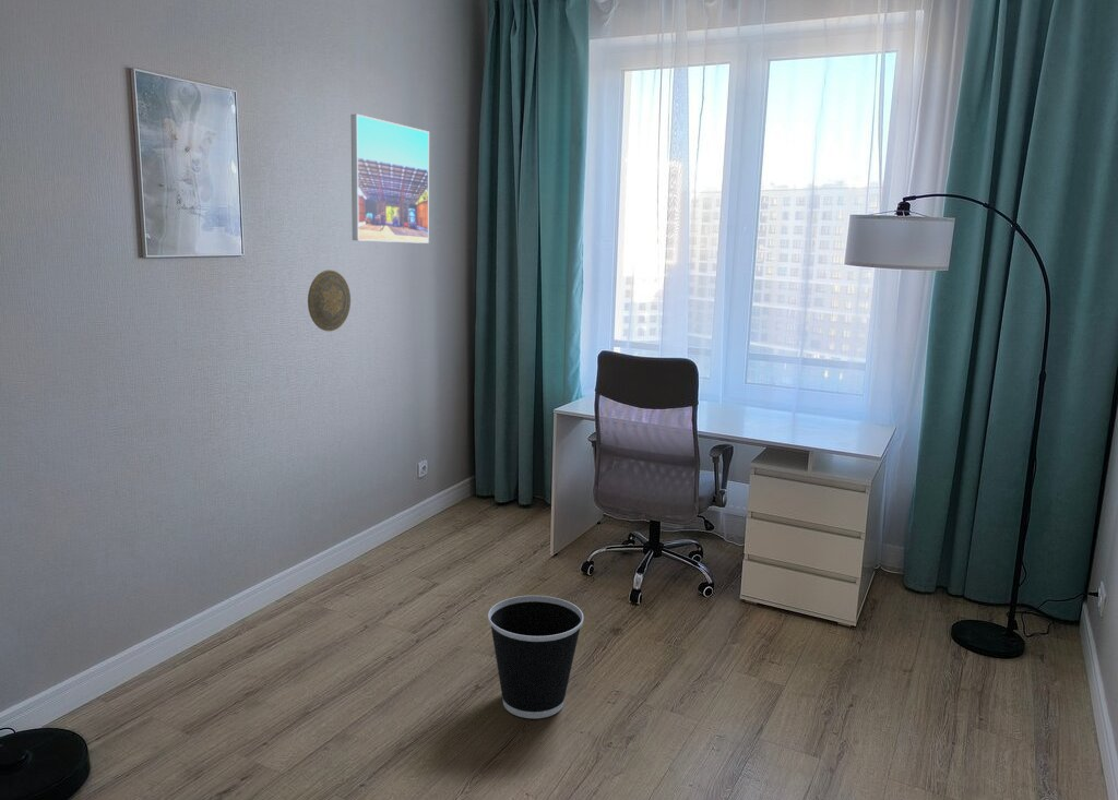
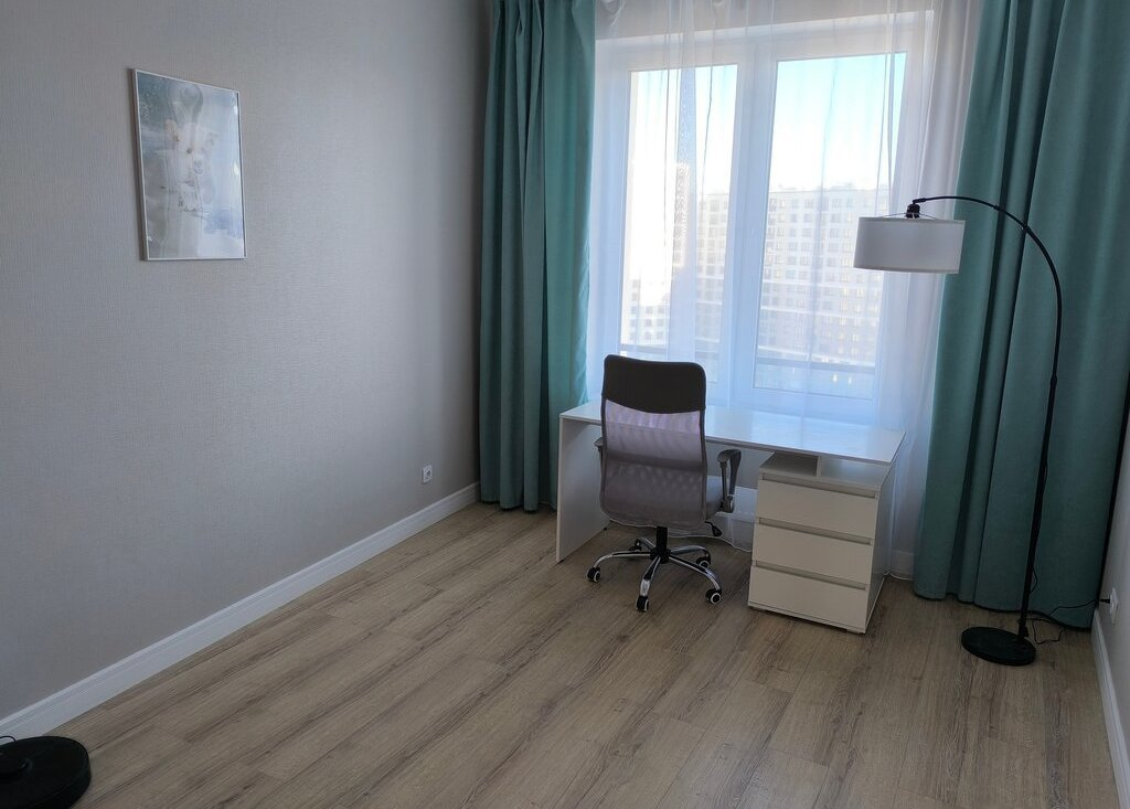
- wastebasket (534, 658)
- decorative plate (331, 300)
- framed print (392, 183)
